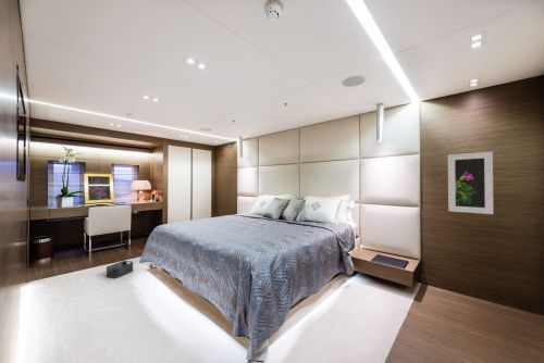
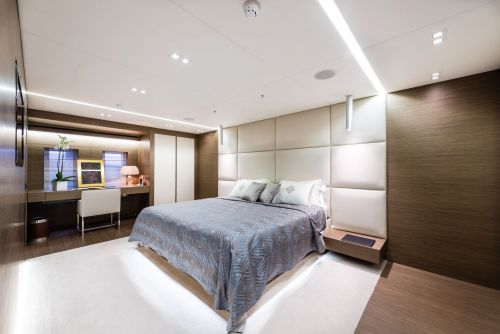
- storage bin (120, 268)
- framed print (469, 183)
